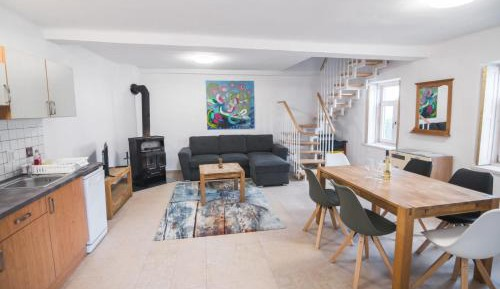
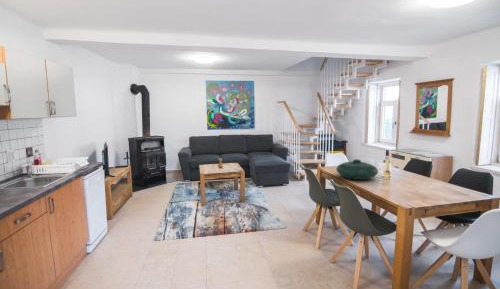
+ decorative bowl (356, 168)
